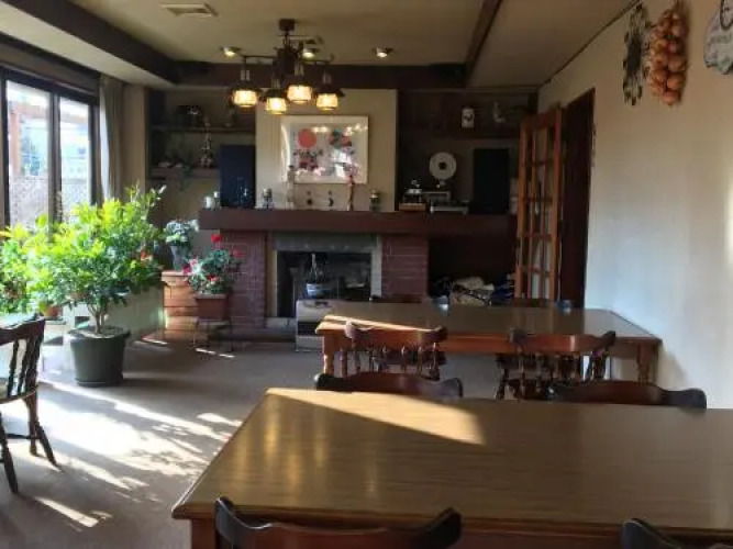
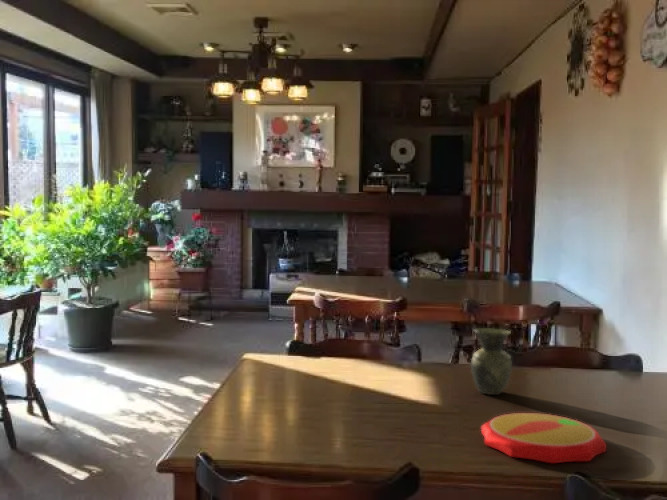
+ plate (541, 433)
+ vase (491, 361)
